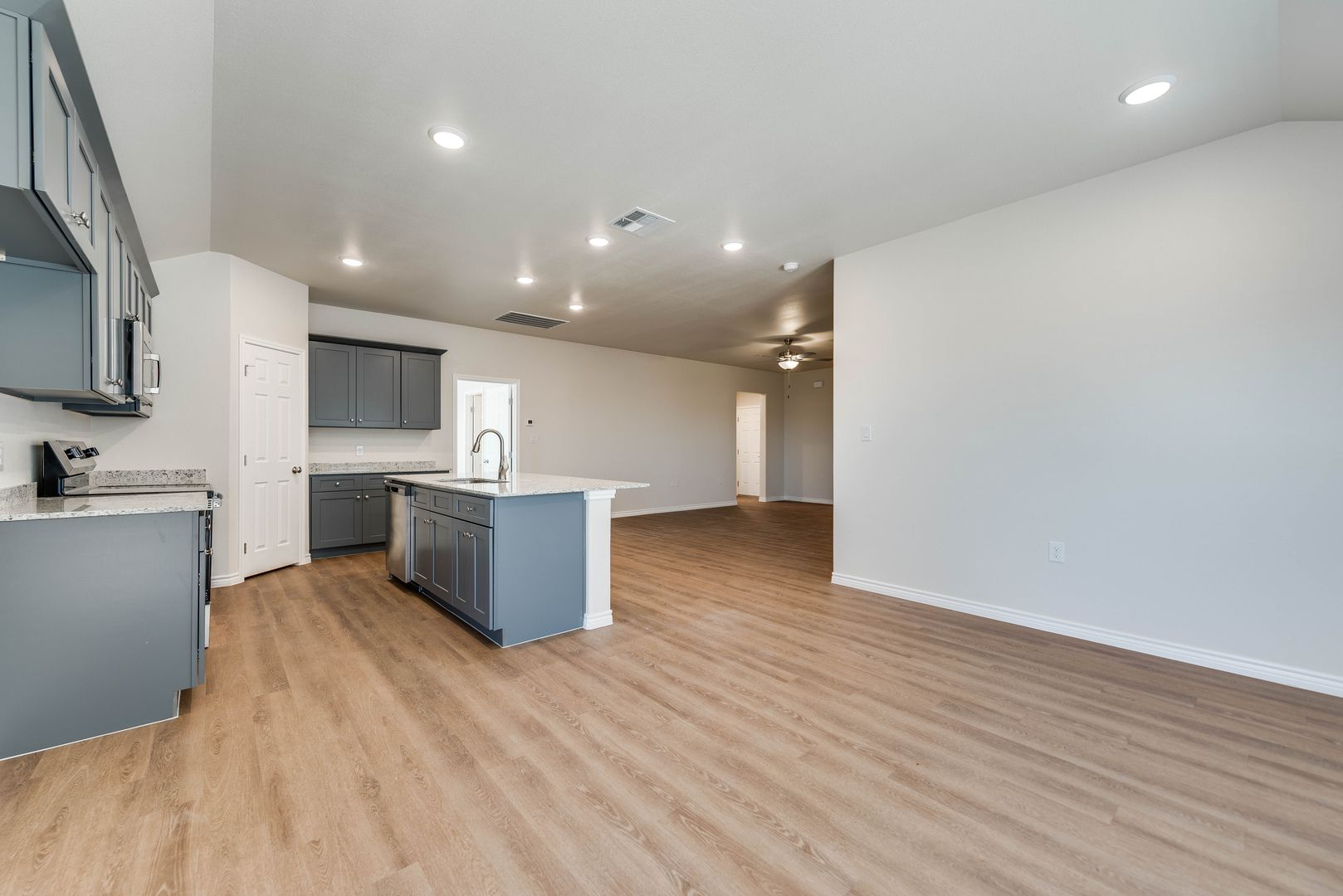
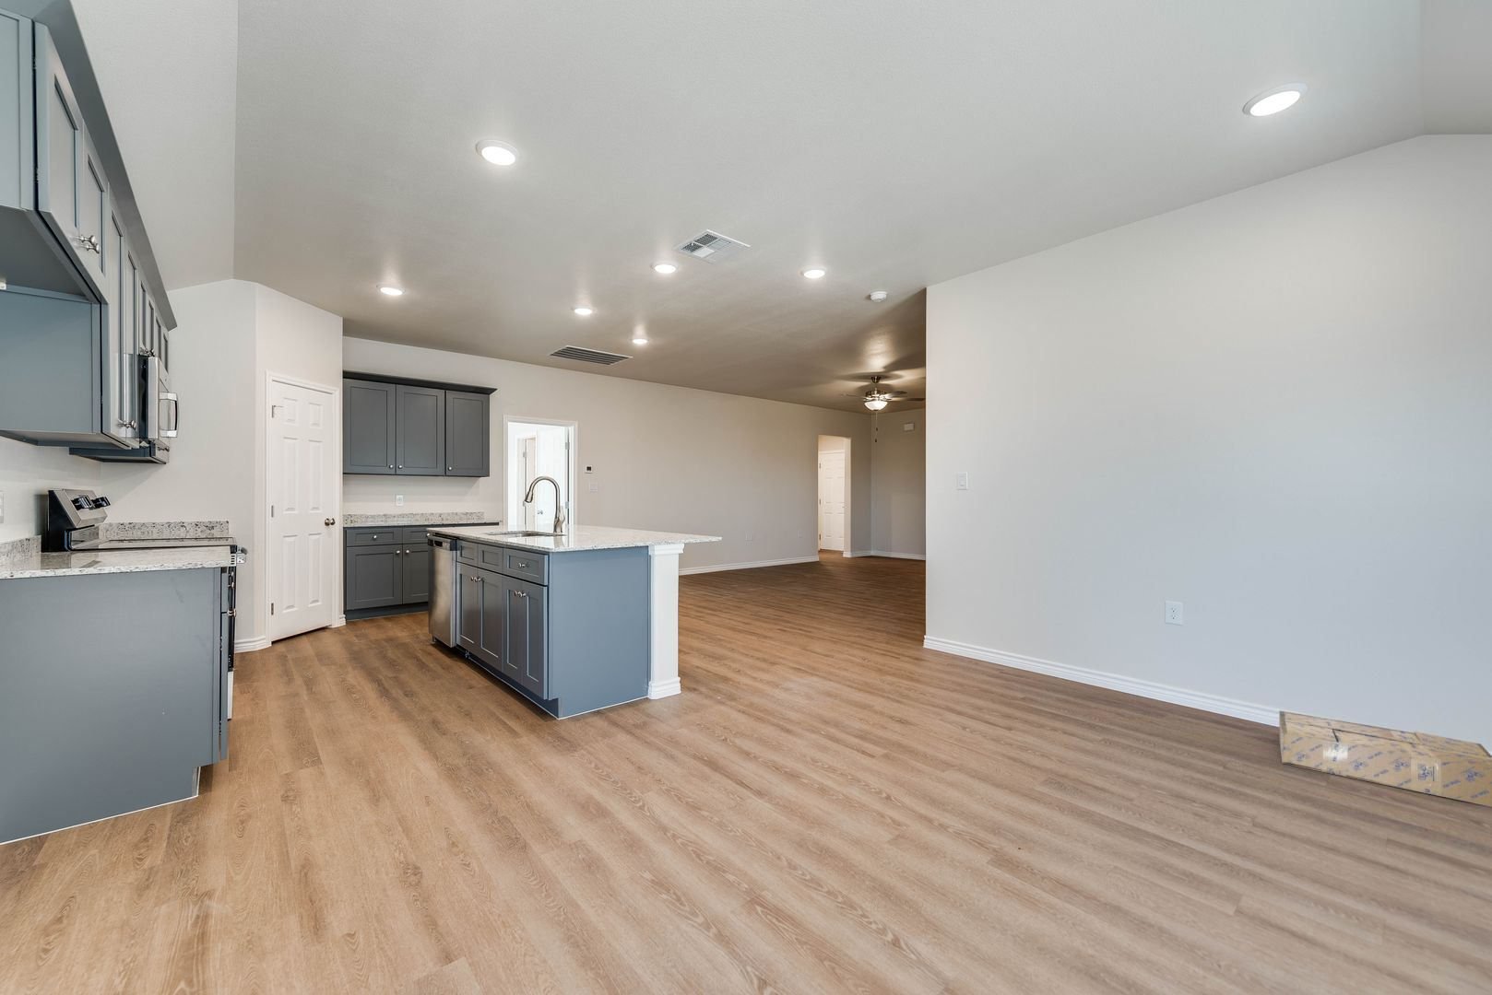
+ cardboard box (1379, 753)
